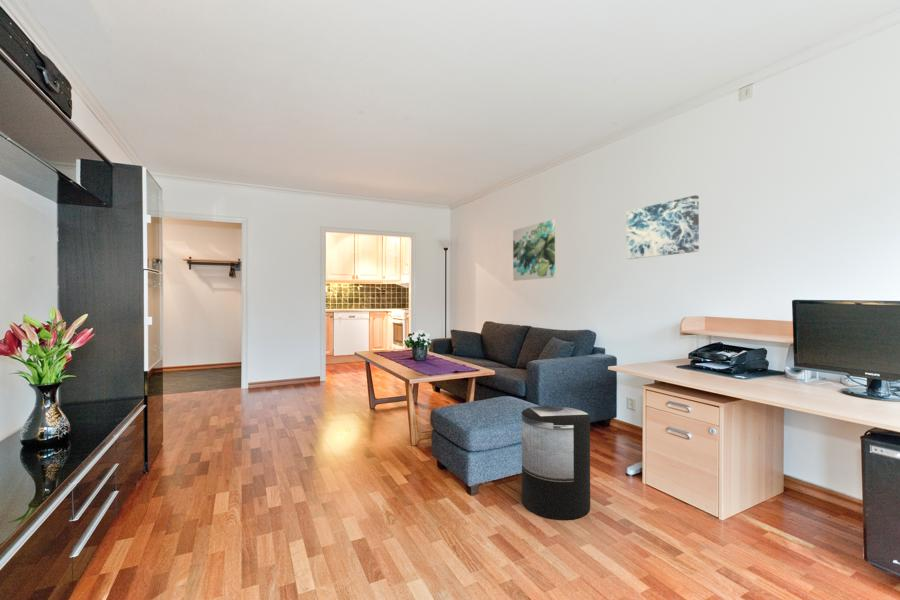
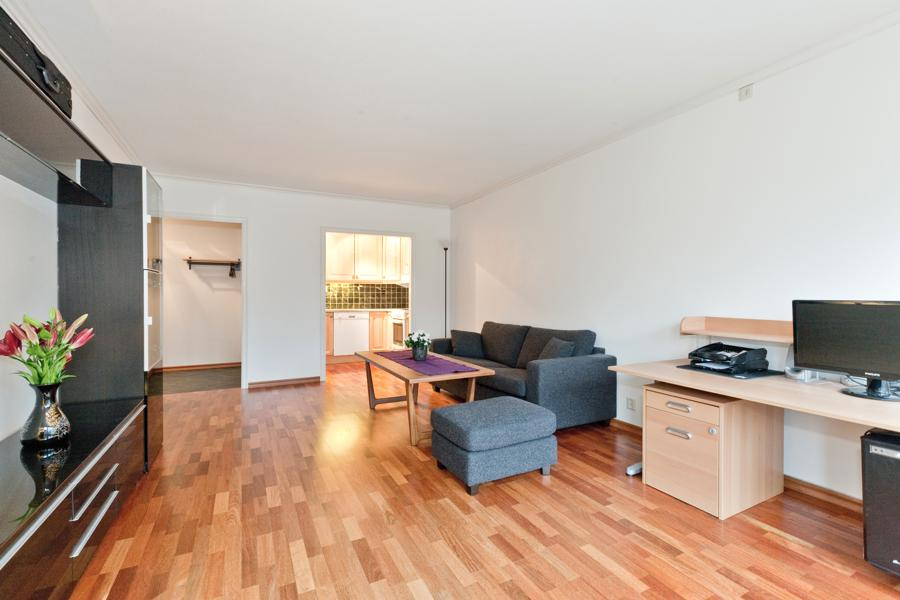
- wall art (659, 229)
- trash can (555, 458)
- wall art (532, 252)
